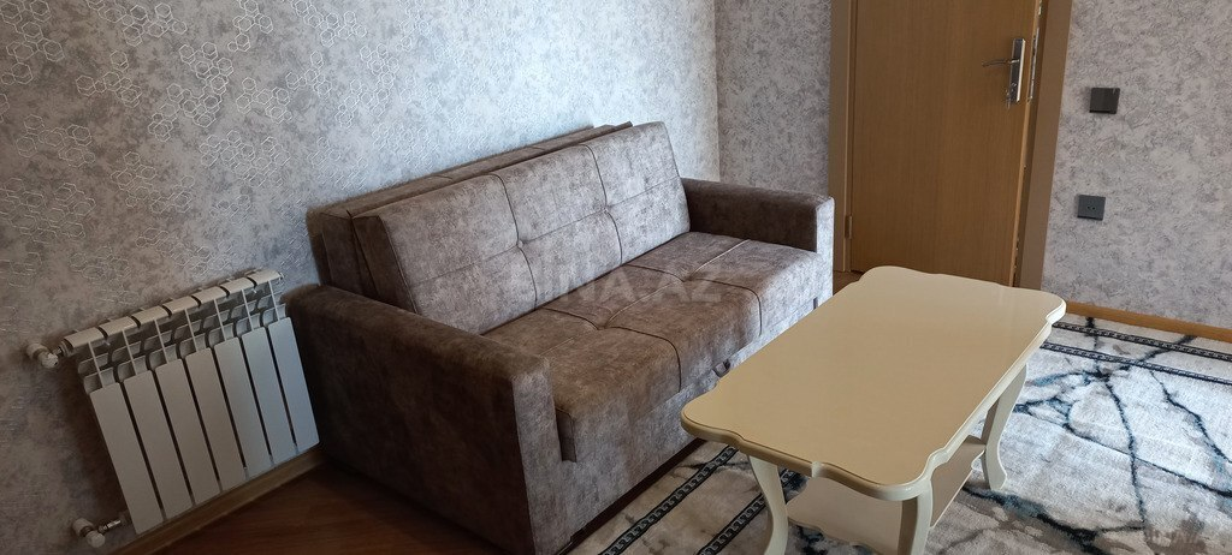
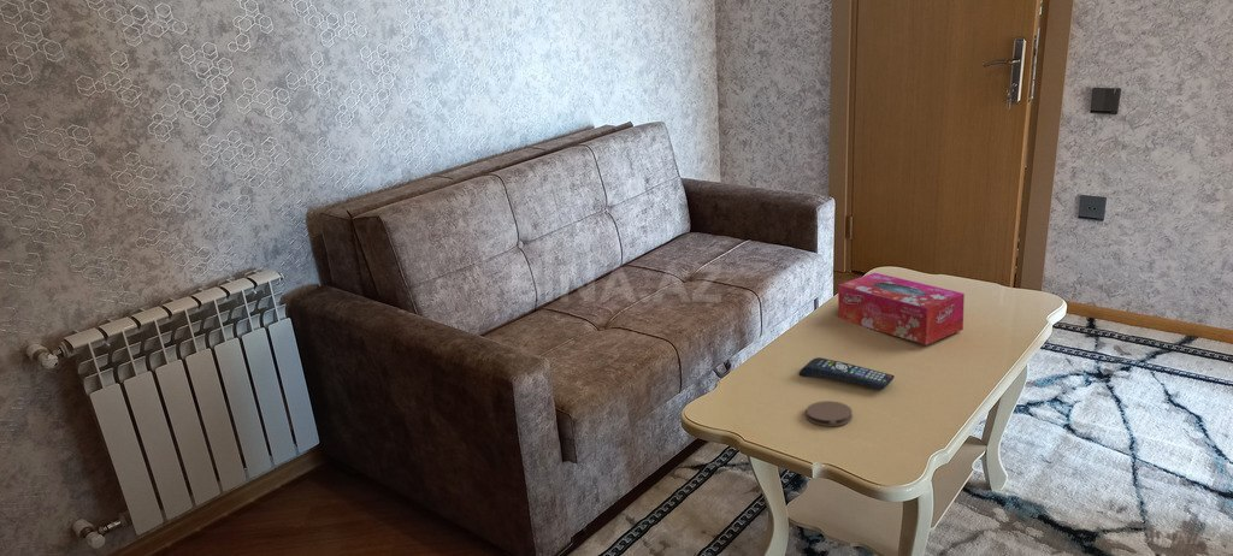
+ coaster (828, 413)
+ tissue box (898, 306)
+ remote control (845, 373)
